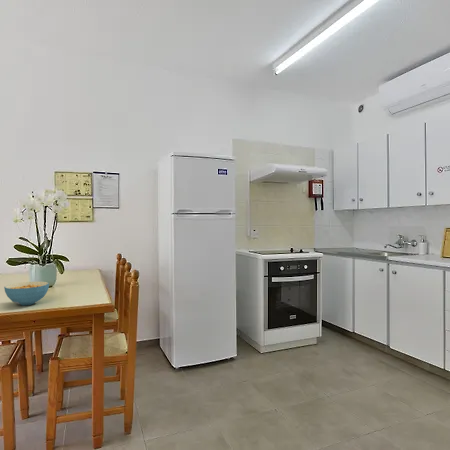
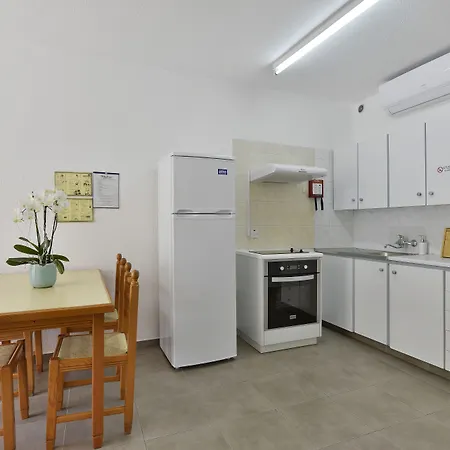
- cereal bowl (27, 294)
